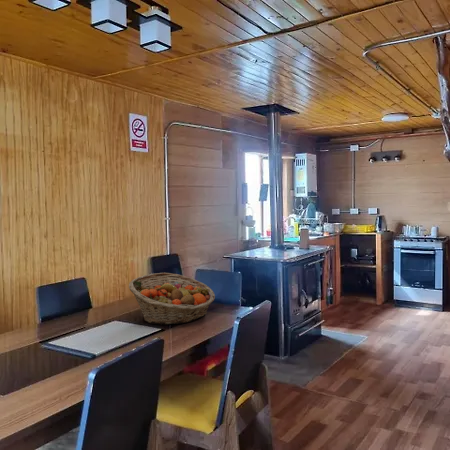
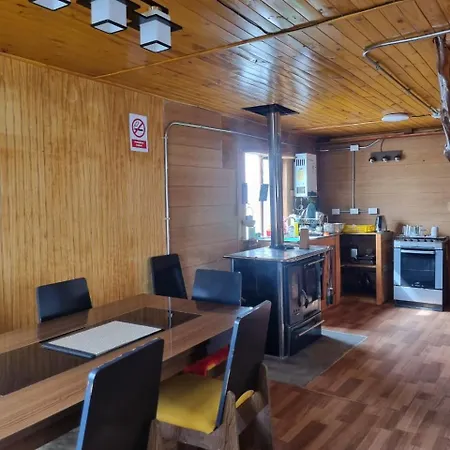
- fruit basket (172, 296)
